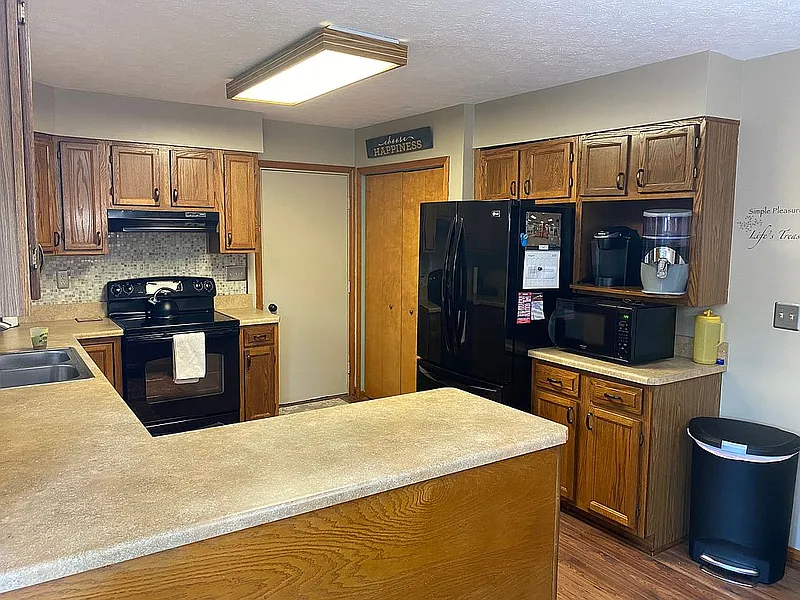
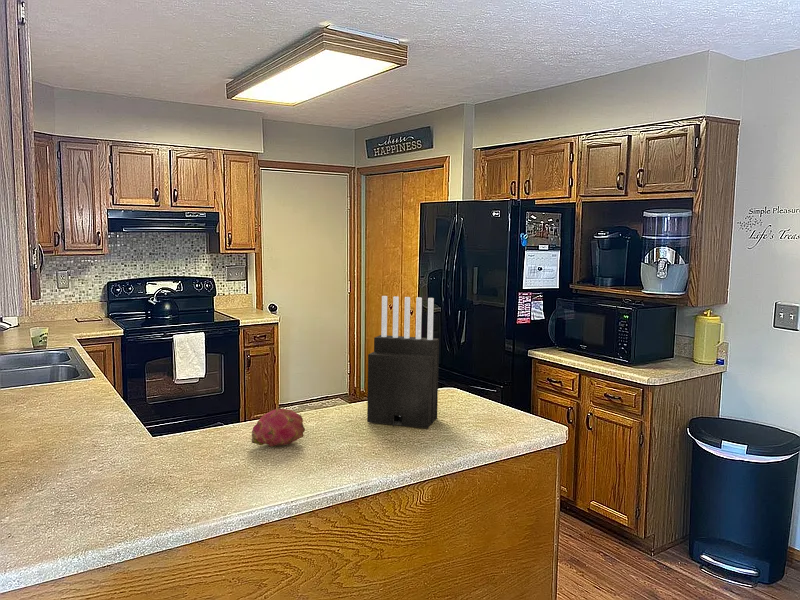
+ fruit (278, 426)
+ knife block (402, 360)
